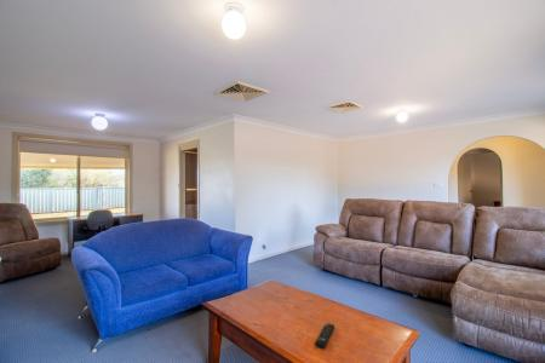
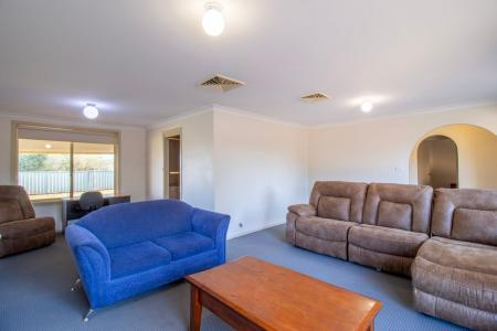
- remote control (325, 334)
